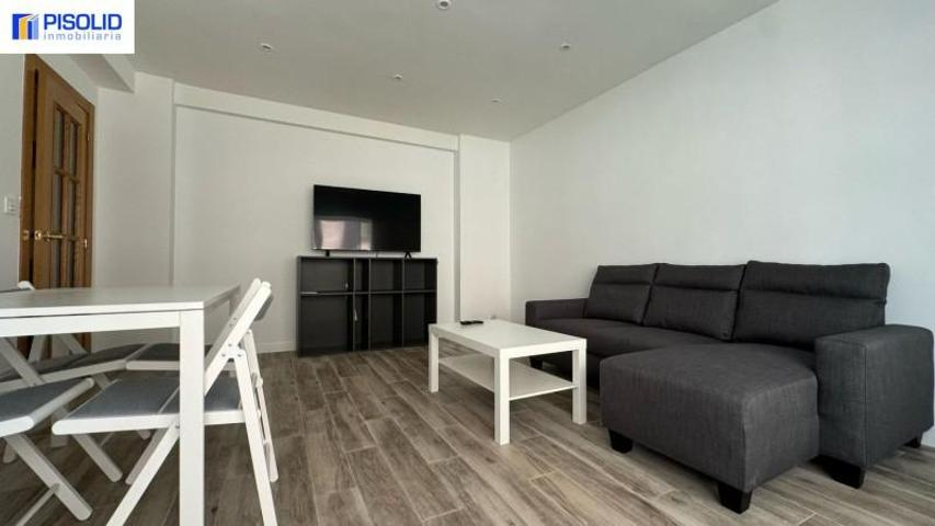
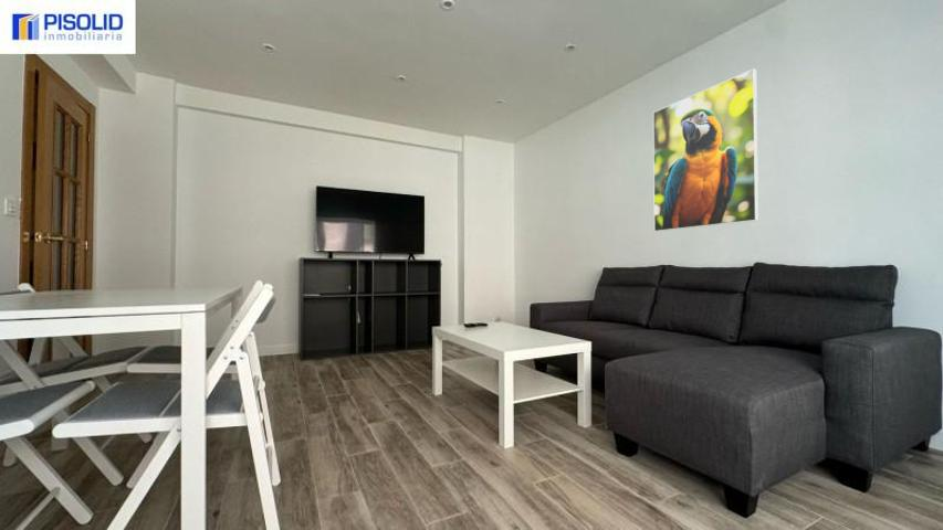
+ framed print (699, 159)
